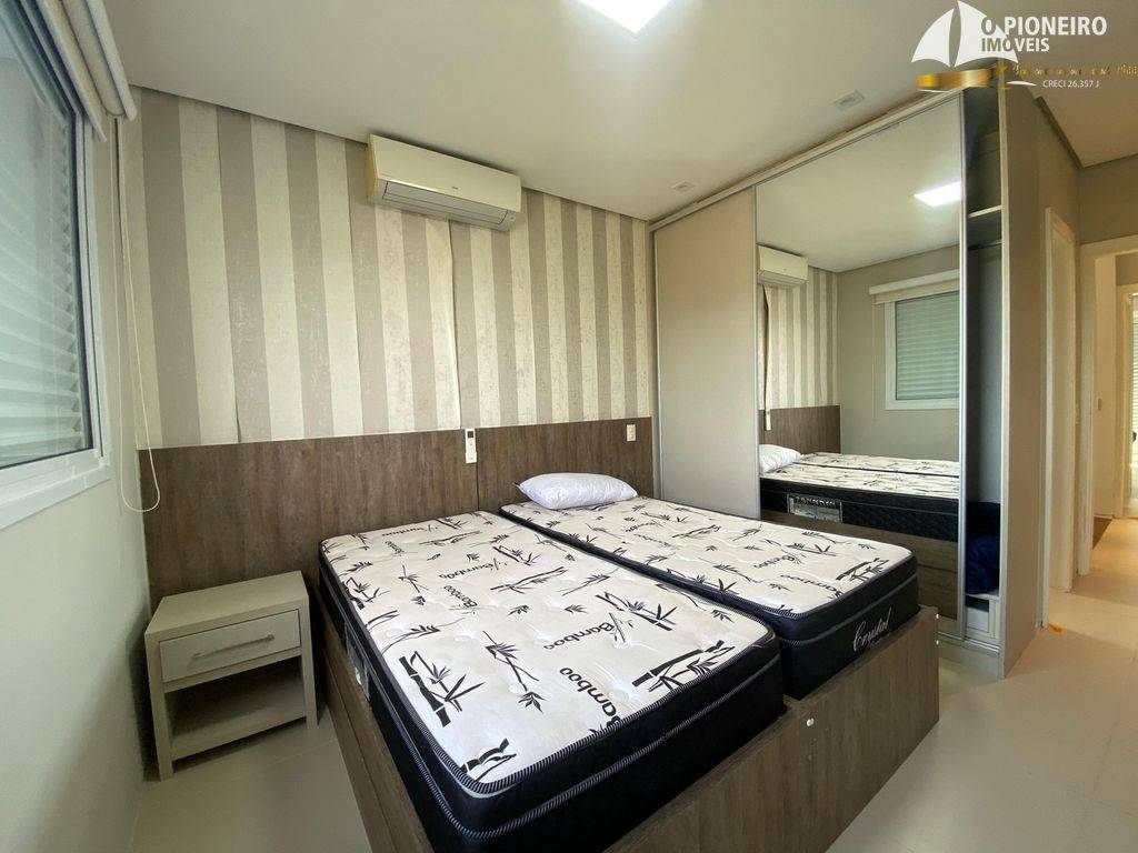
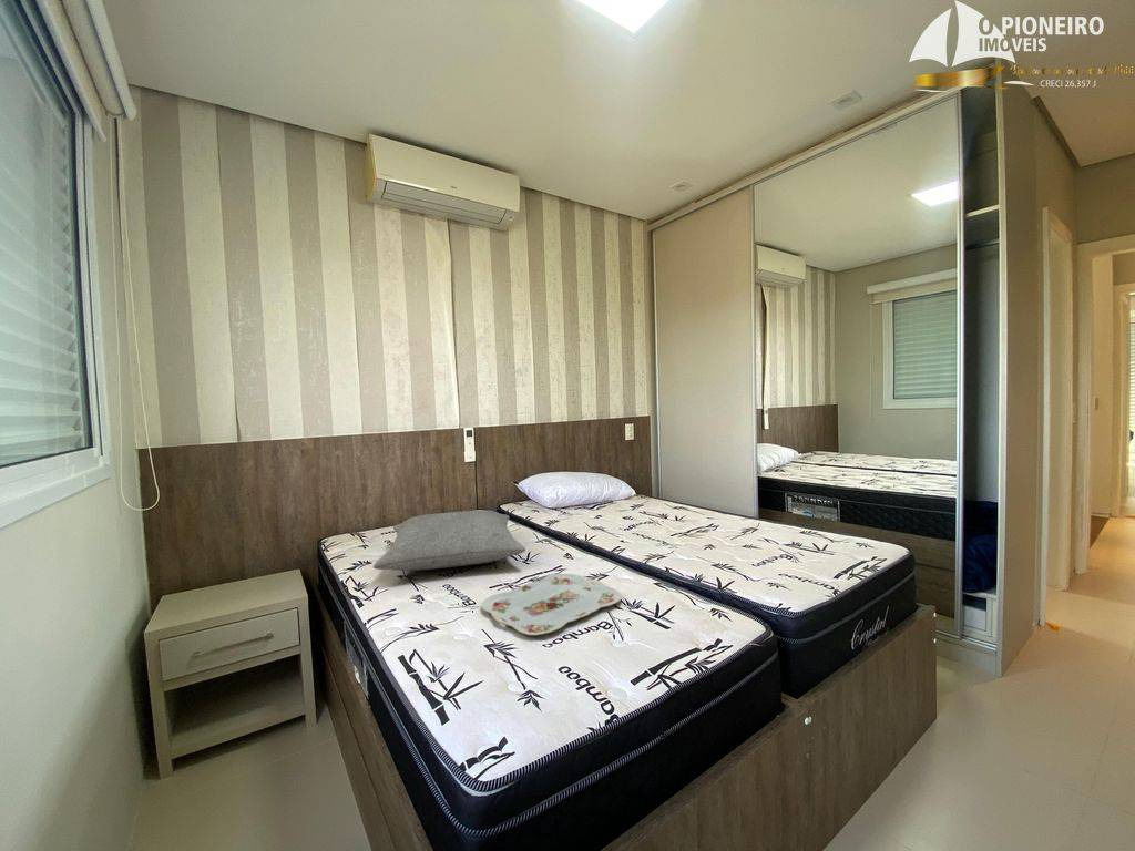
+ serving tray (552, 601)
+ pillow (452, 537)
